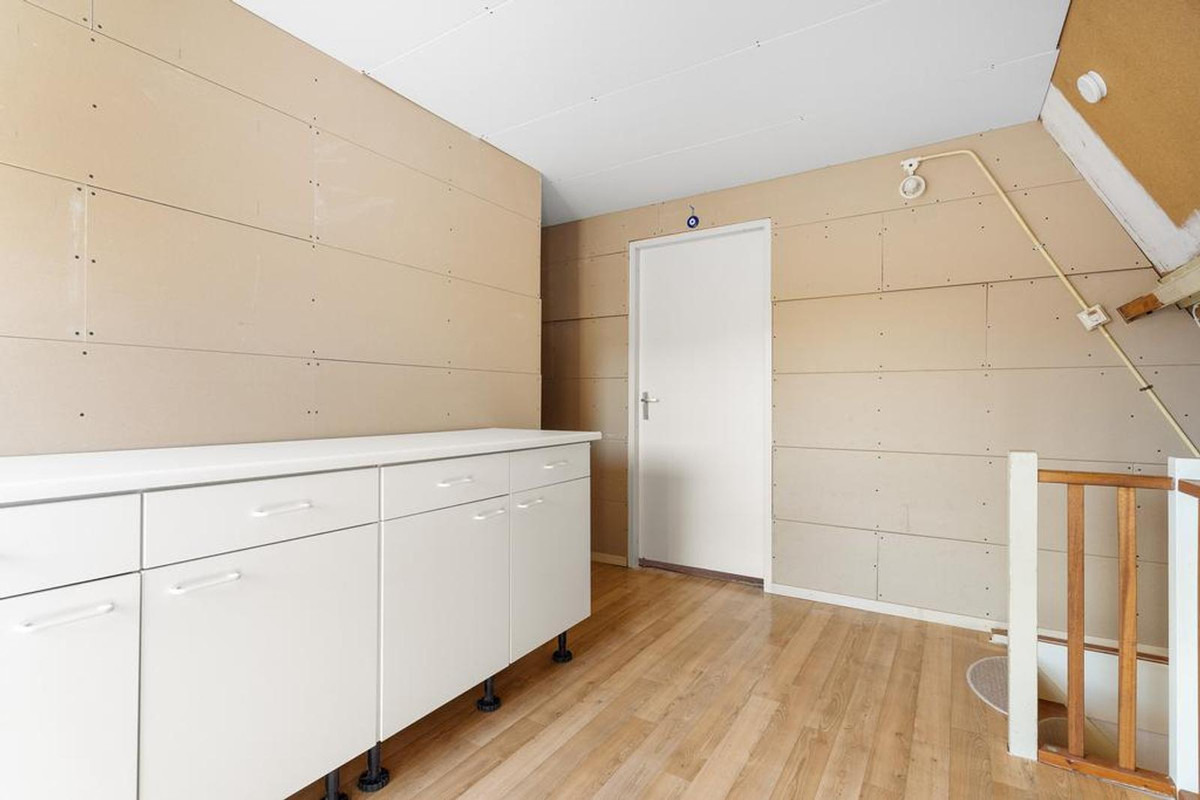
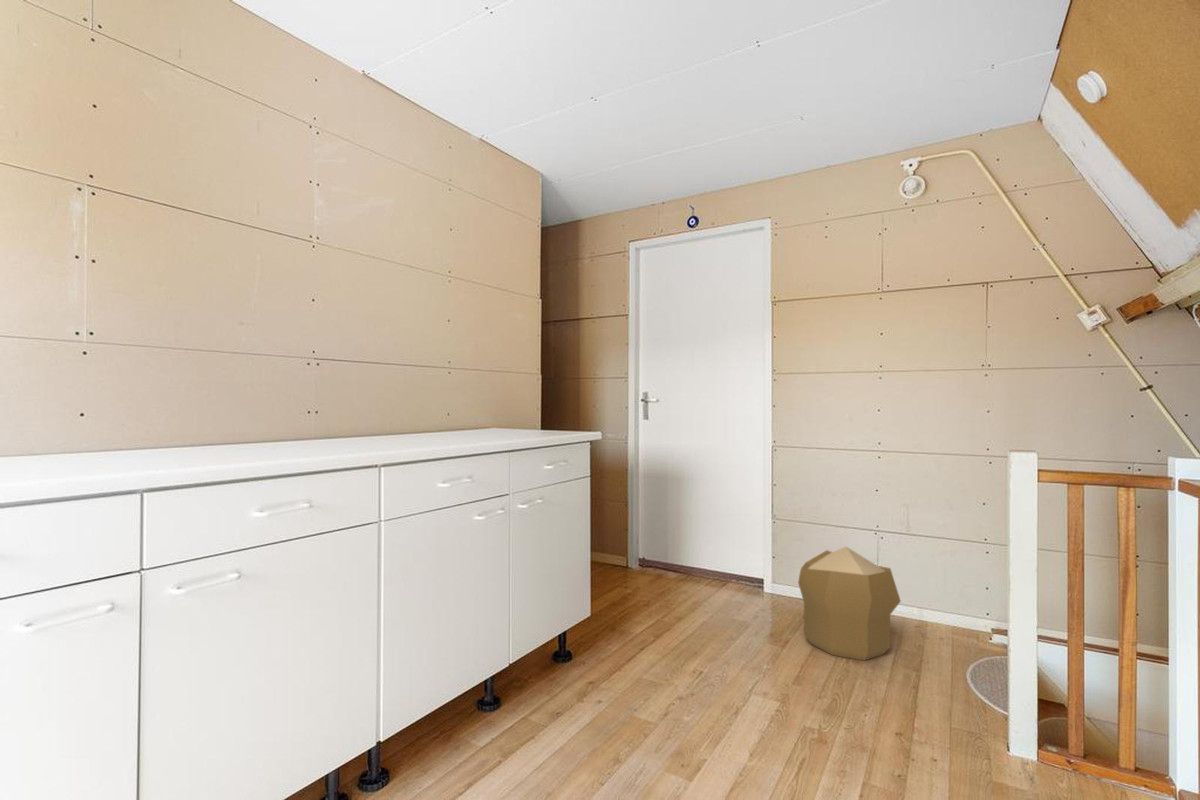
+ pouf (845, 595)
